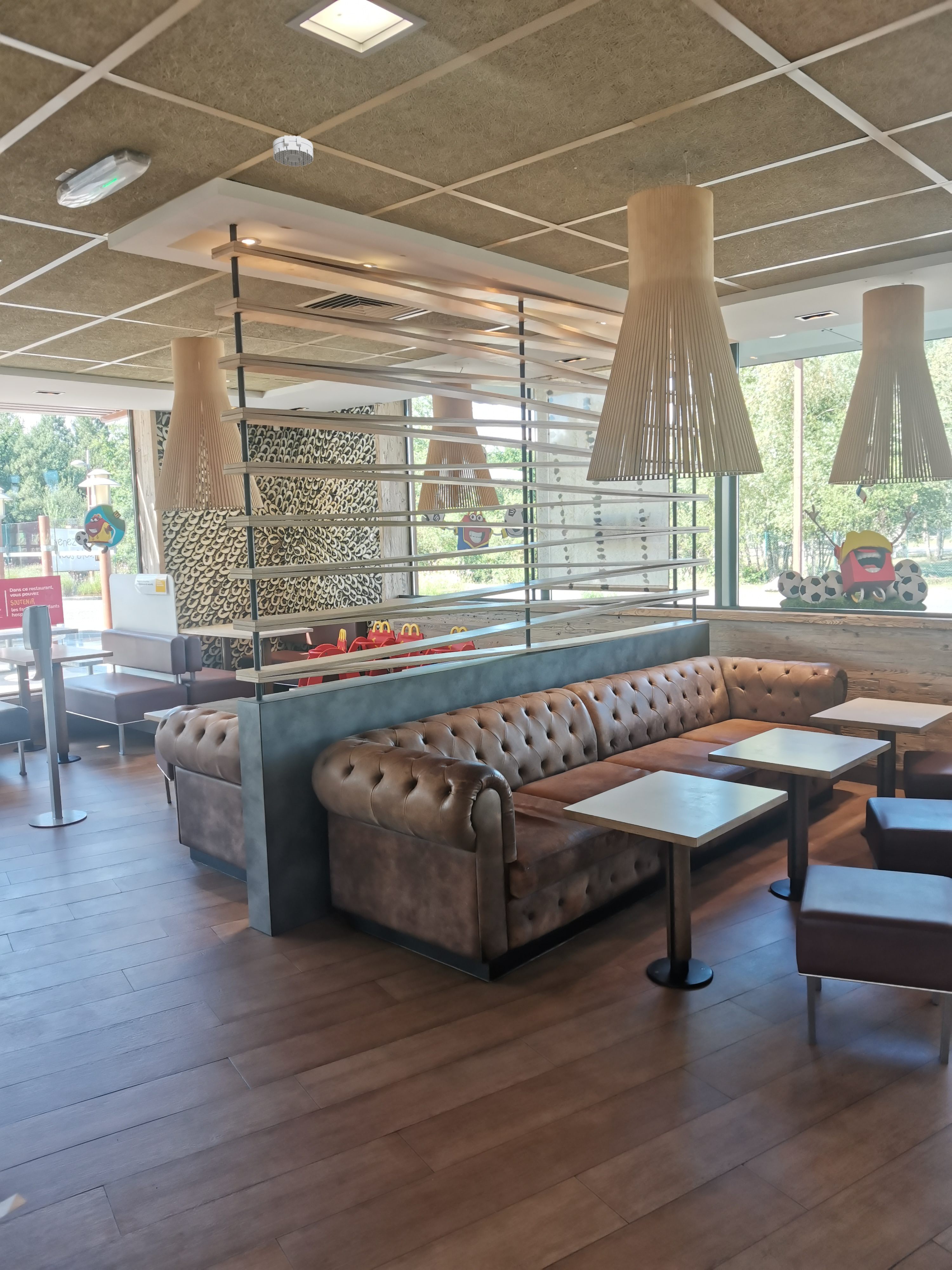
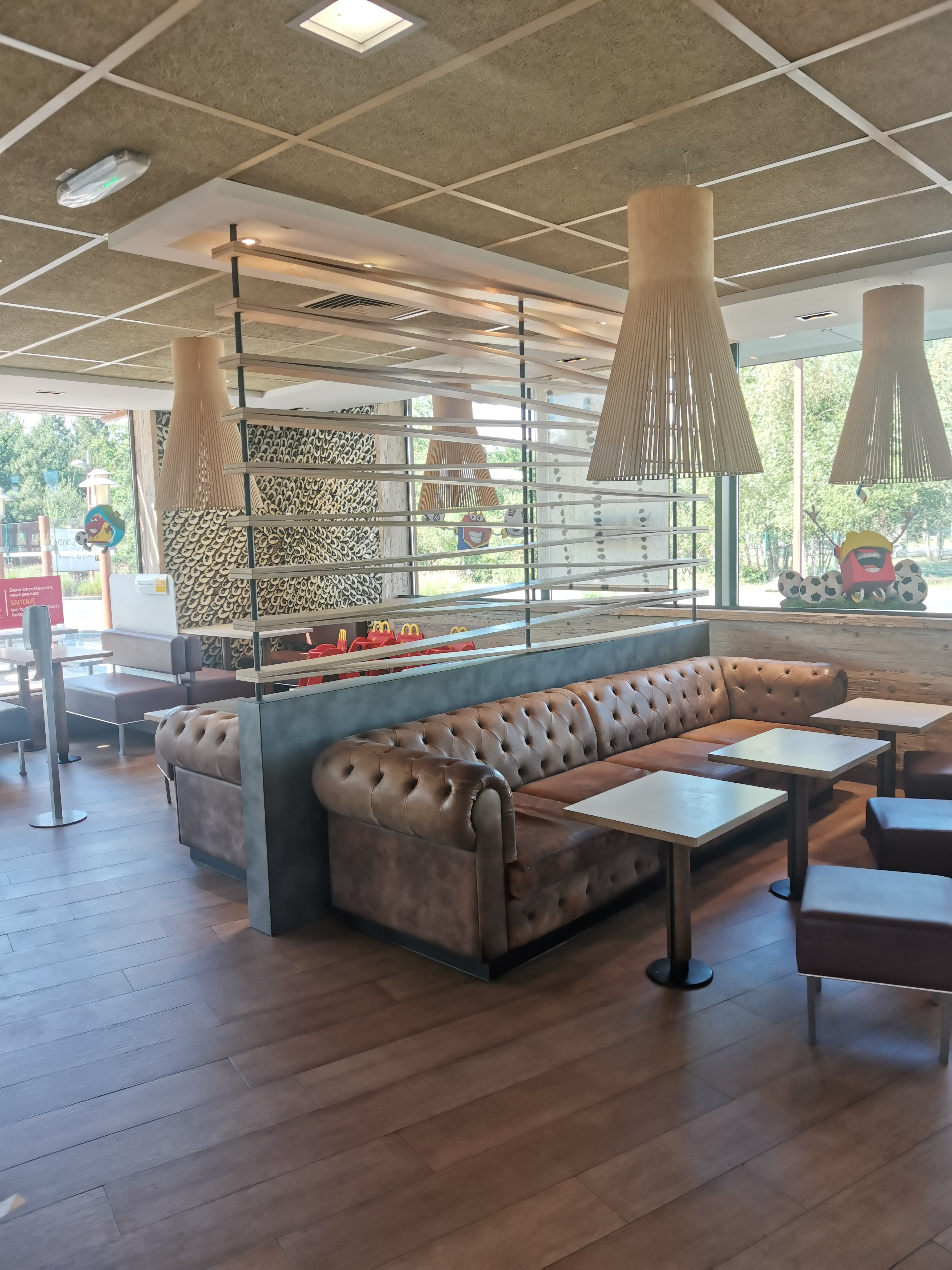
- smoke detector (293, 150)
